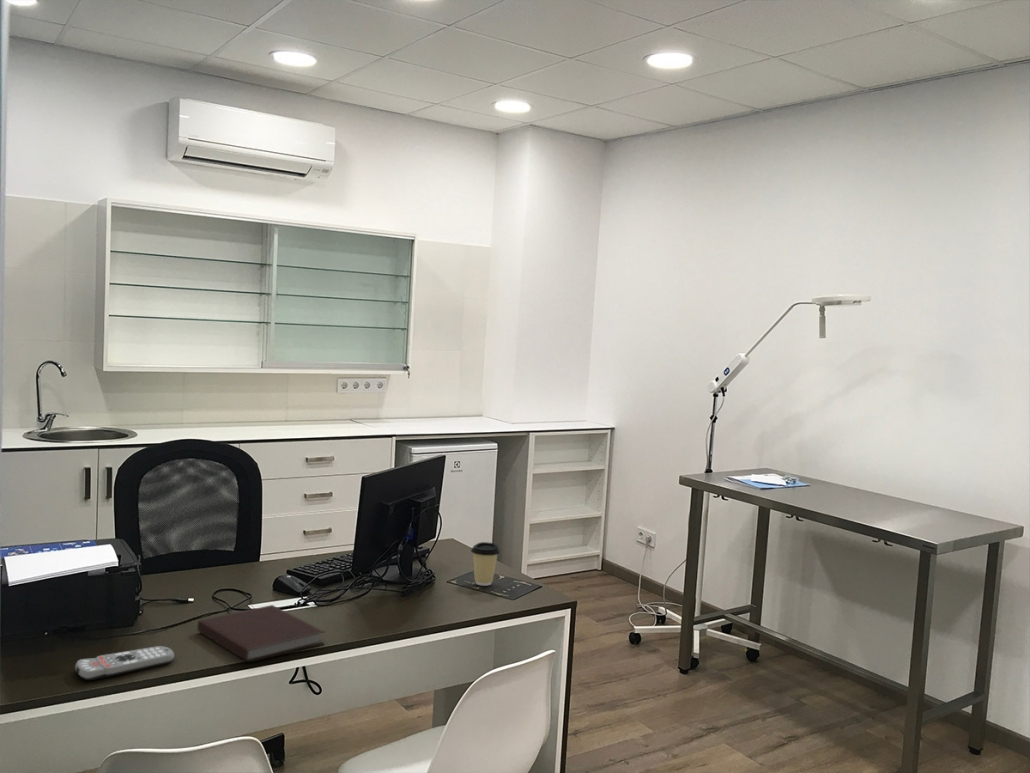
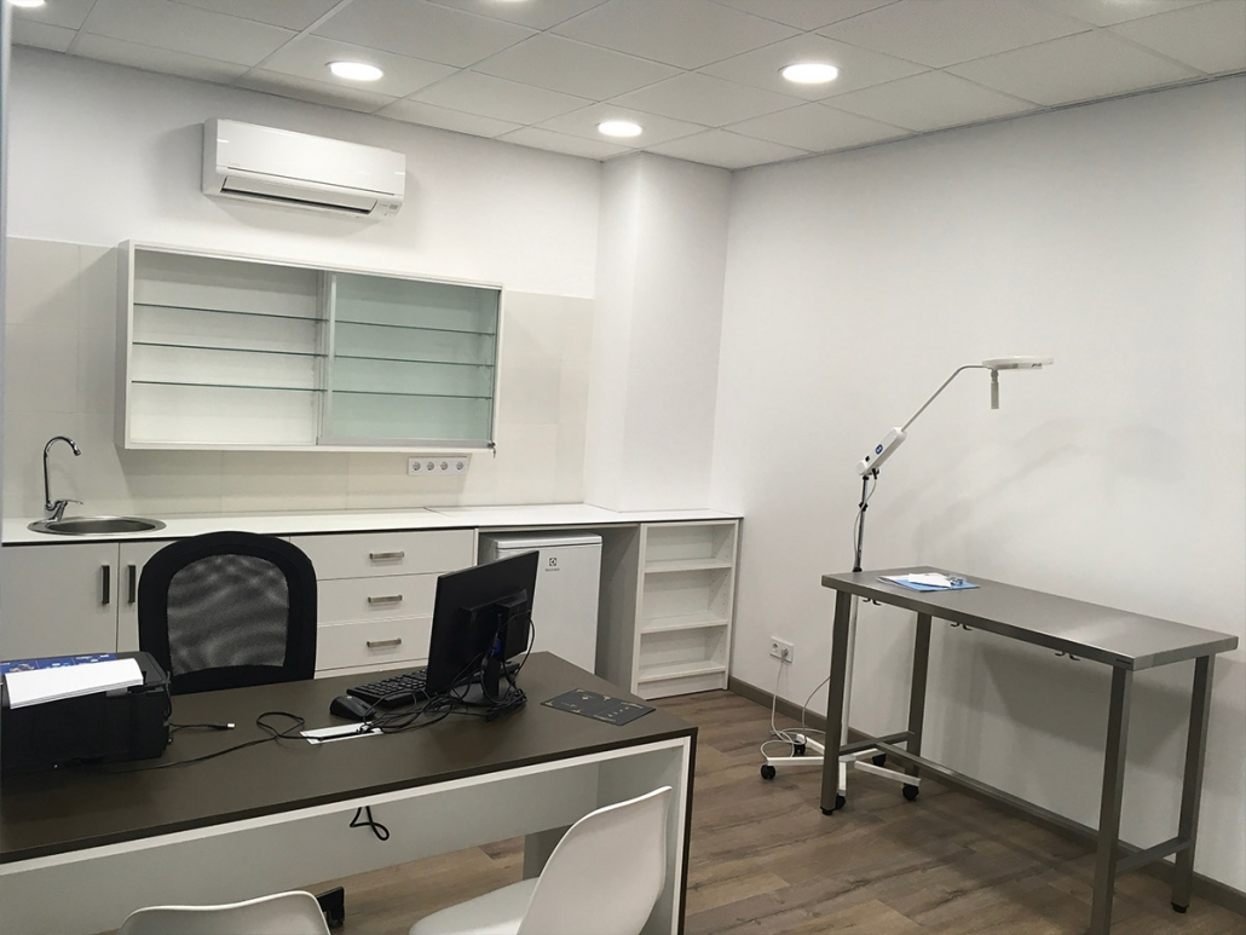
- remote control (126, 662)
- coffee cup (484, 564)
- notebook (260, 631)
